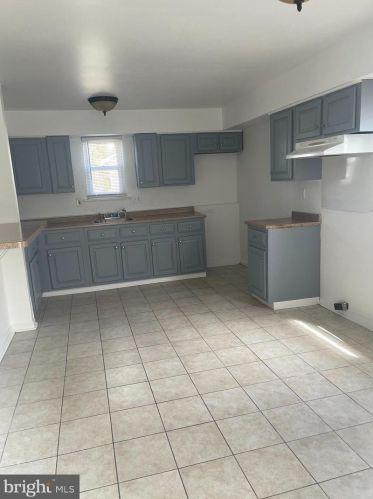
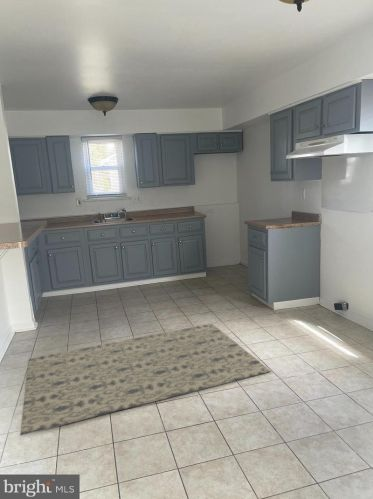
+ rug (141, 364)
